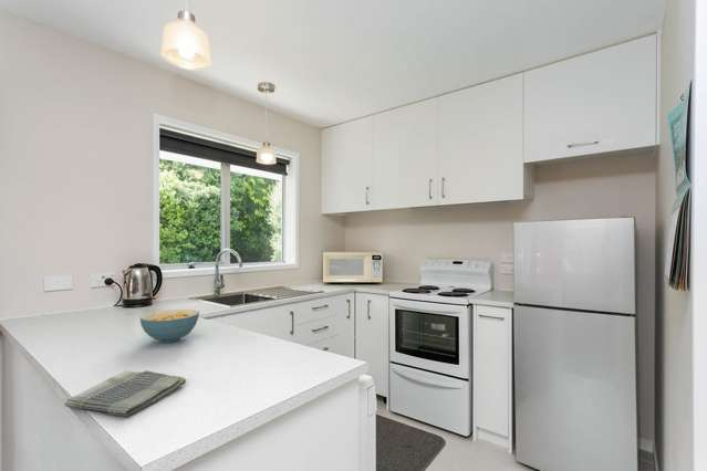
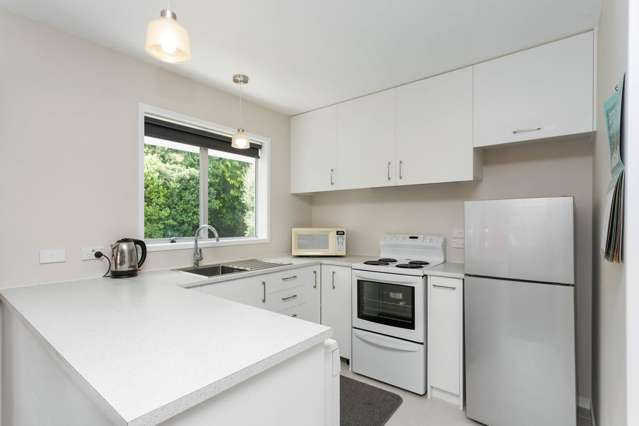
- cereal bowl (170, 327)
- dish towel (131, 388)
